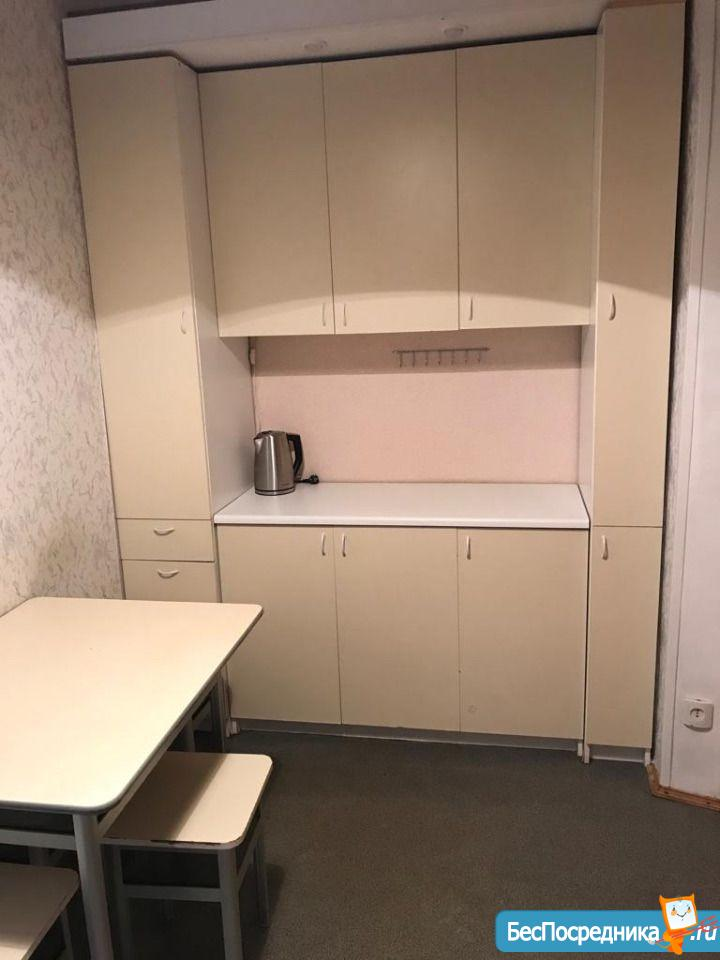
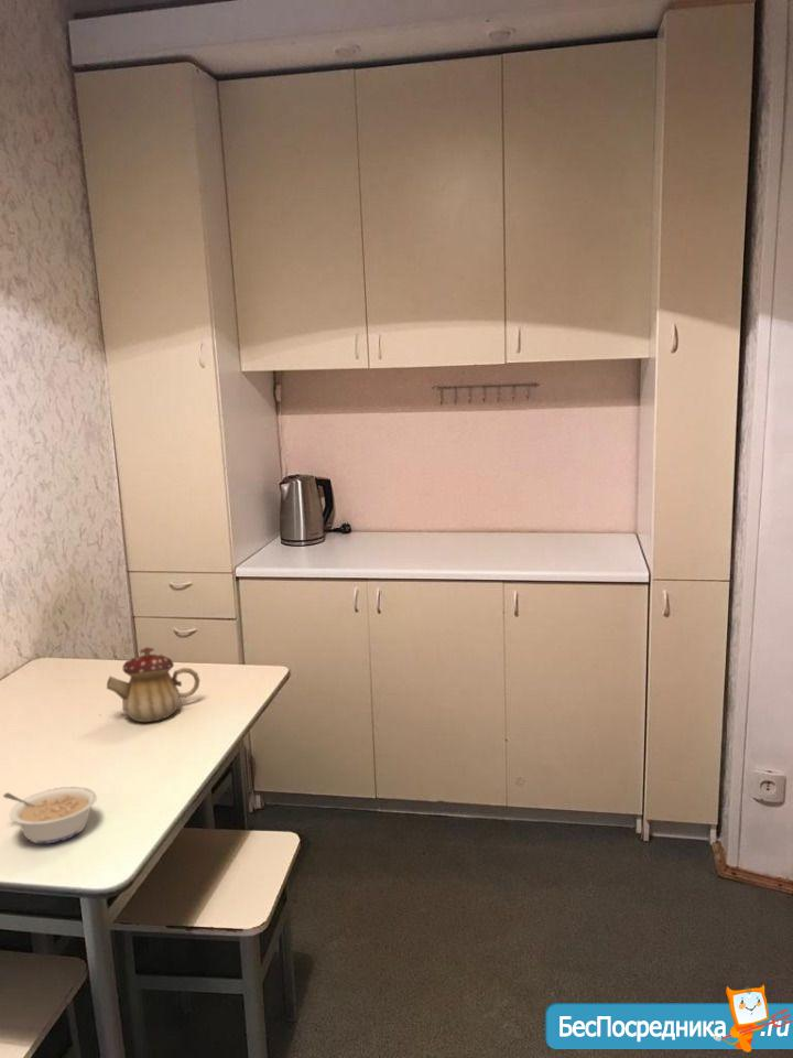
+ teapot (153, 679)
+ legume (51, 814)
